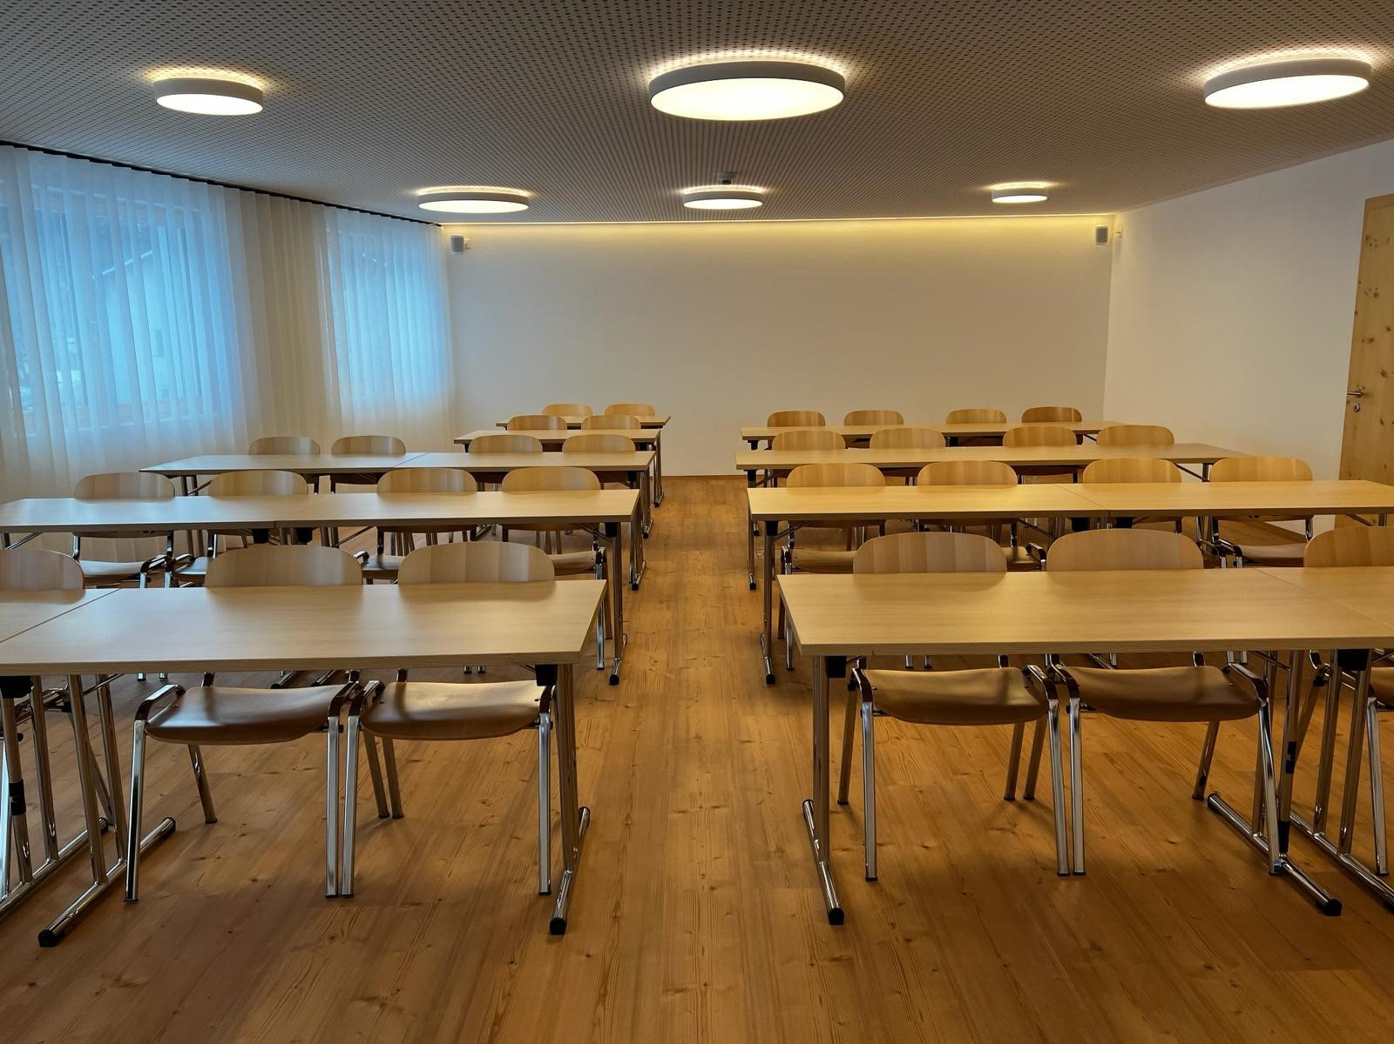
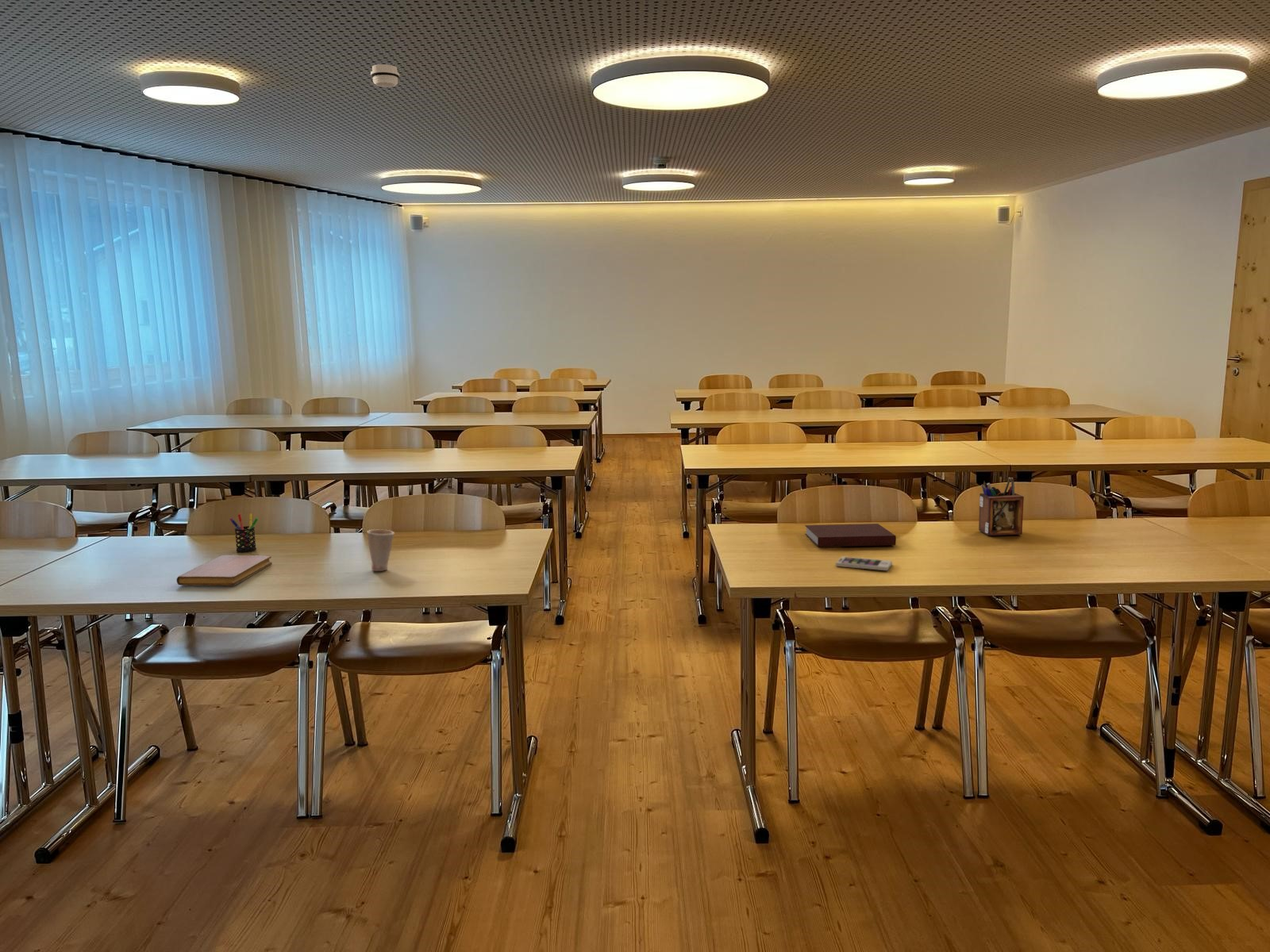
+ desk organizer (1001, 506)
+ cup (382, 550)
+ pen holder (246, 532)
+ notebook (849, 535)
+ notebook (225, 570)
+ smoke detector (385, 75)
+ smartphone (864, 562)
